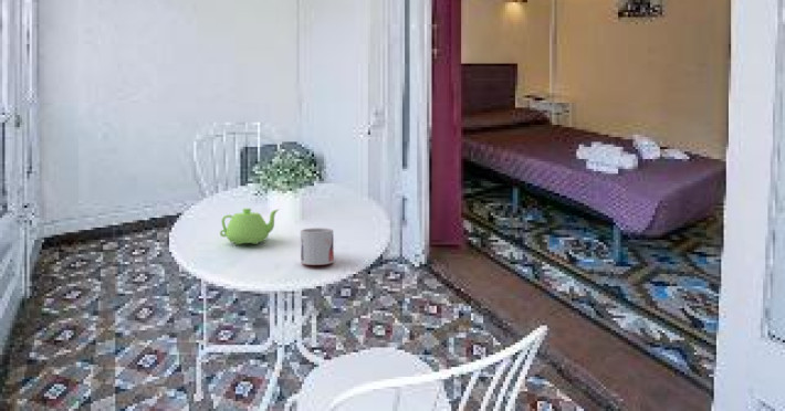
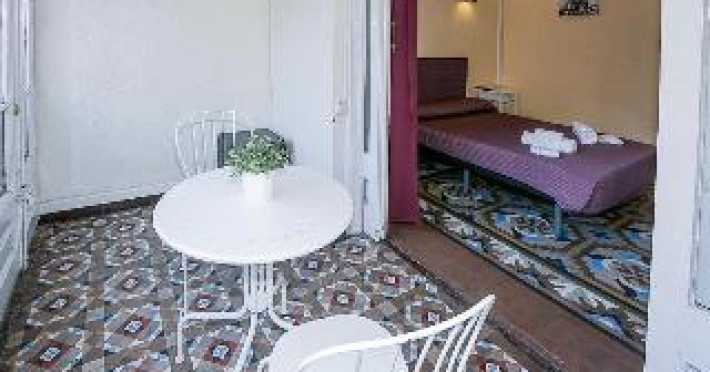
- mug (316, 244)
- teapot (250, 225)
